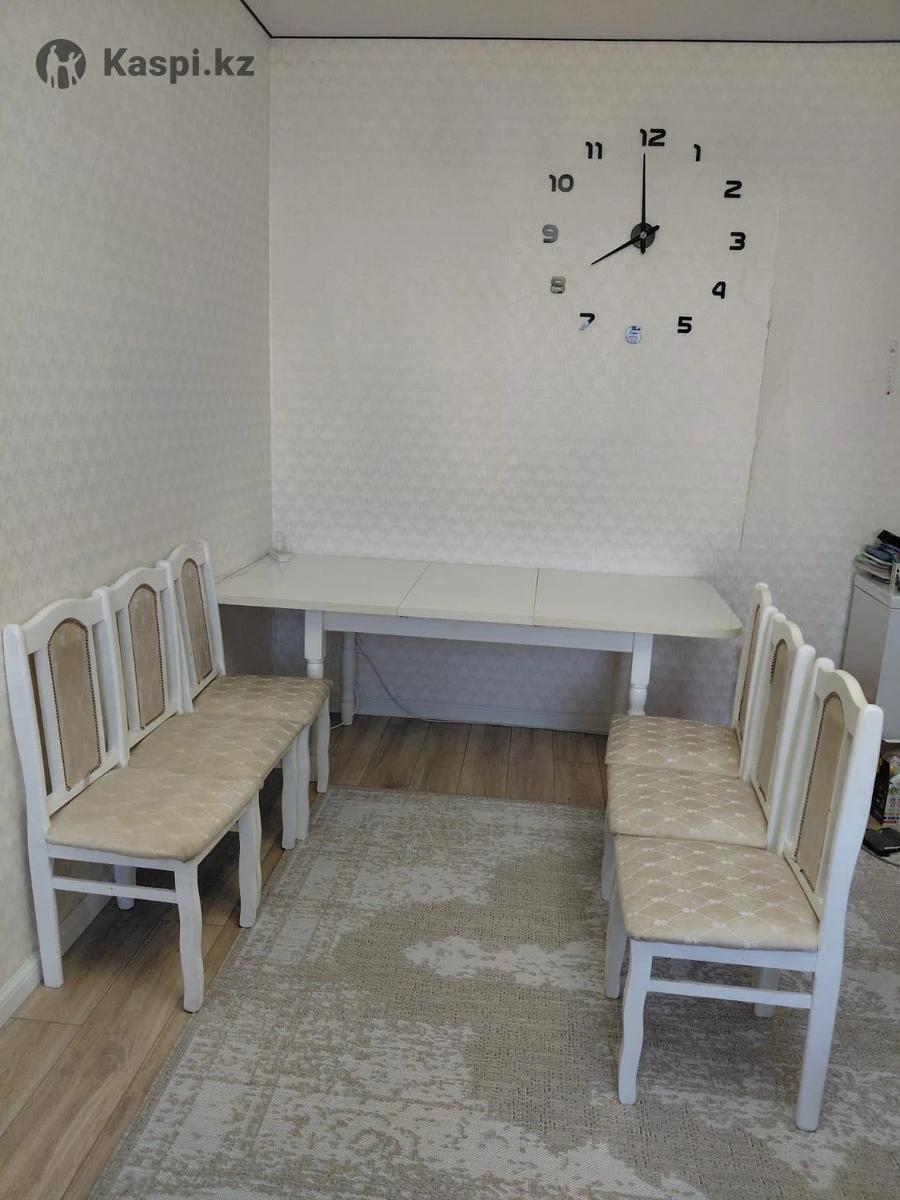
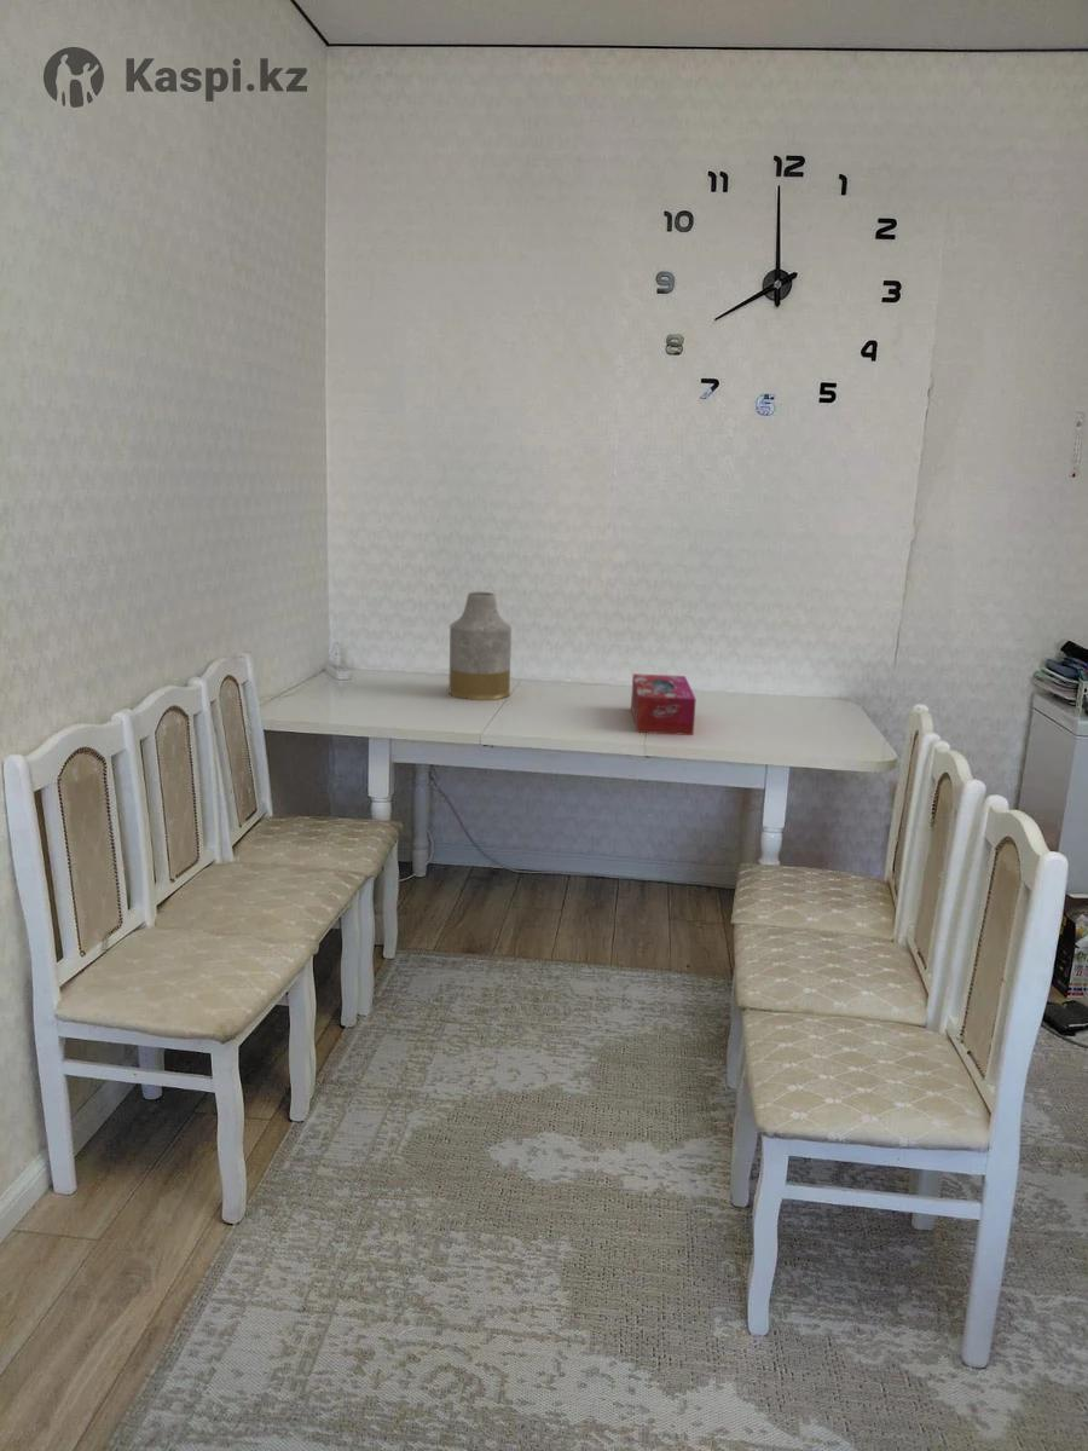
+ vase (480, 643)
+ tissue box (661, 703)
